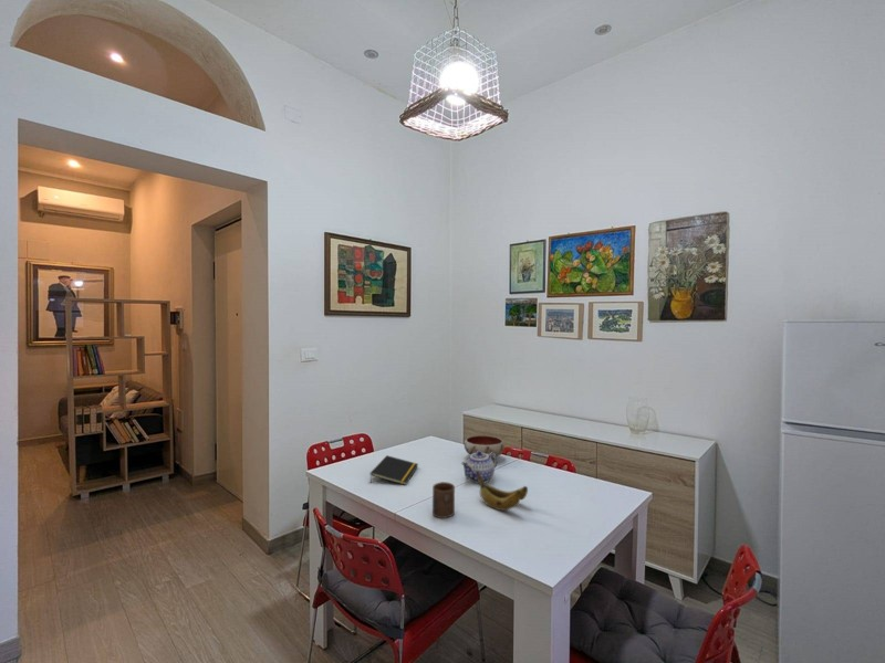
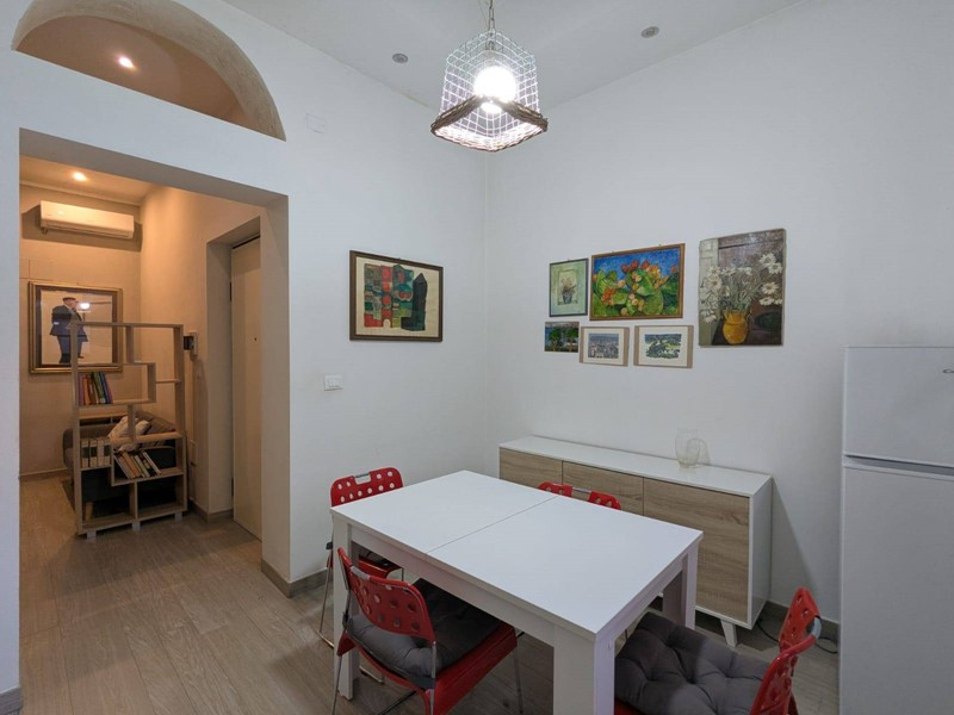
- notepad (395, 469)
- banana (502, 491)
- cup (442, 499)
- teapot (479, 465)
- bowl (483, 449)
